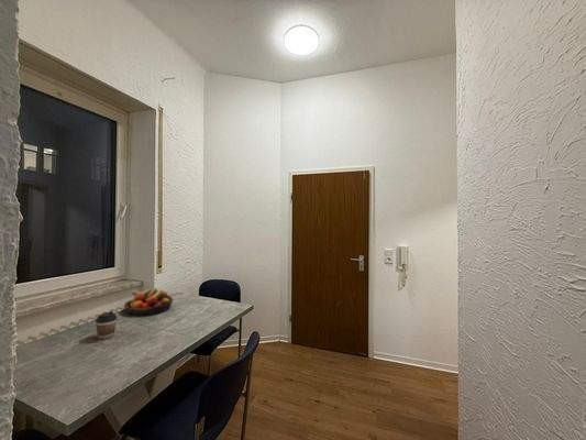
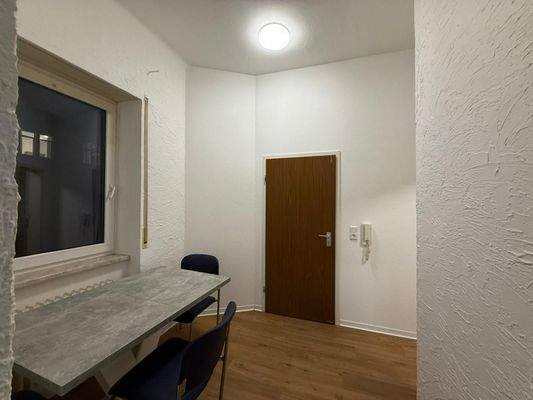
- fruit bowl (148, 299)
- coffee cup (106, 323)
